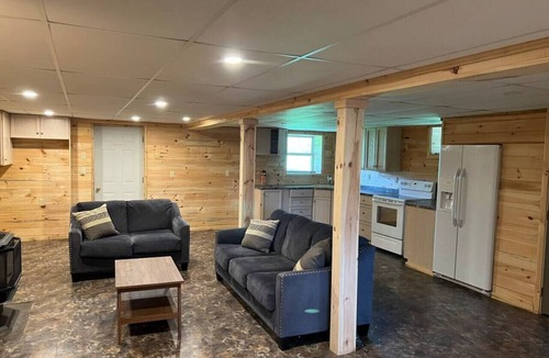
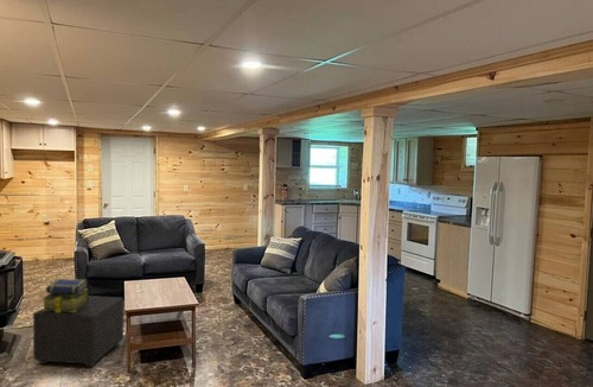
+ ottoman (81, 329)
+ stack of books (68, 294)
